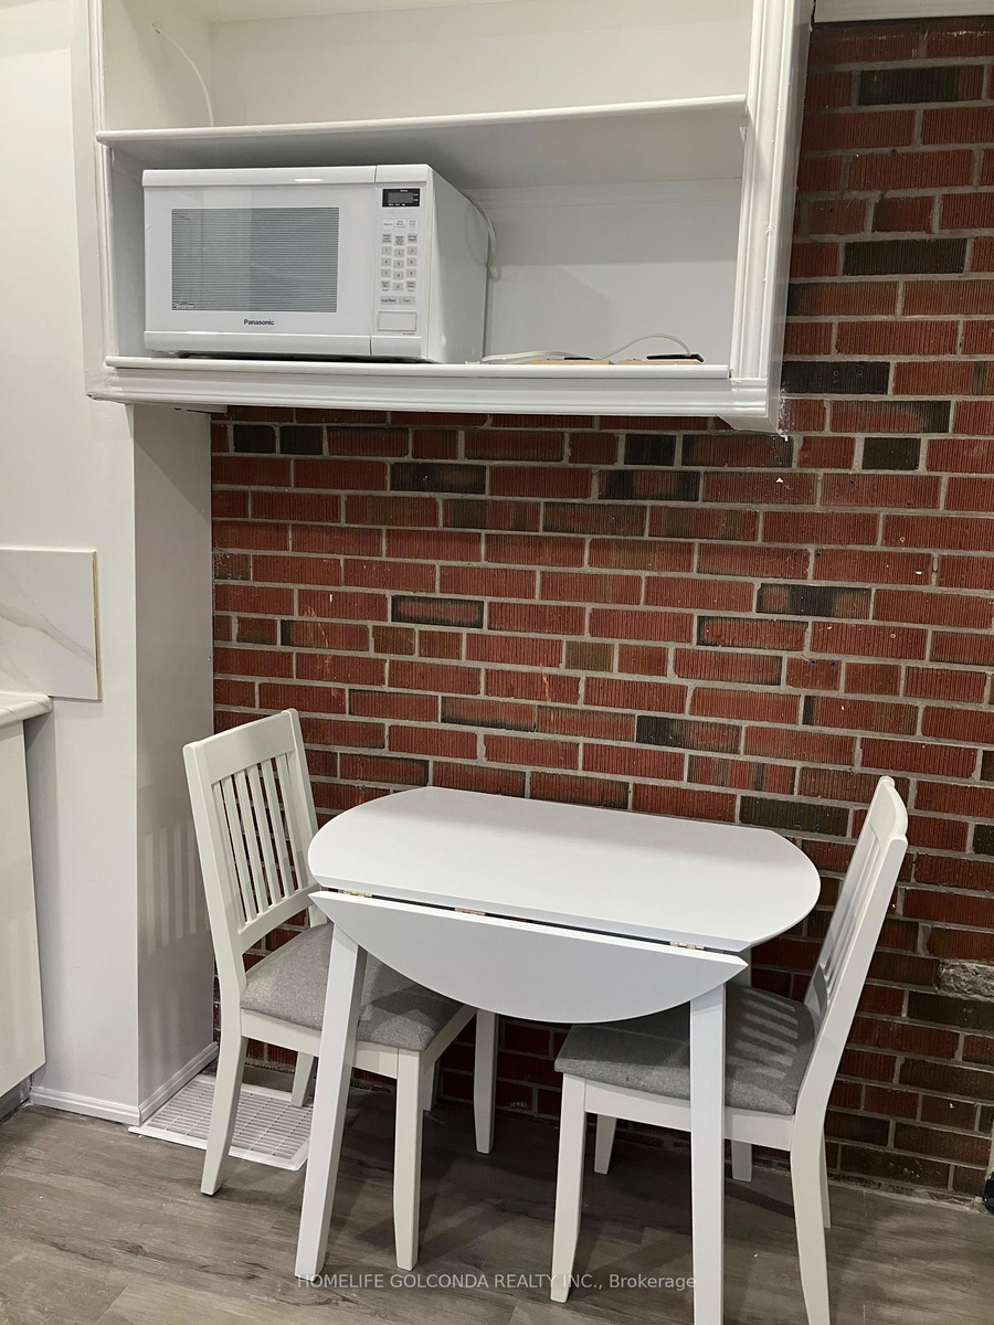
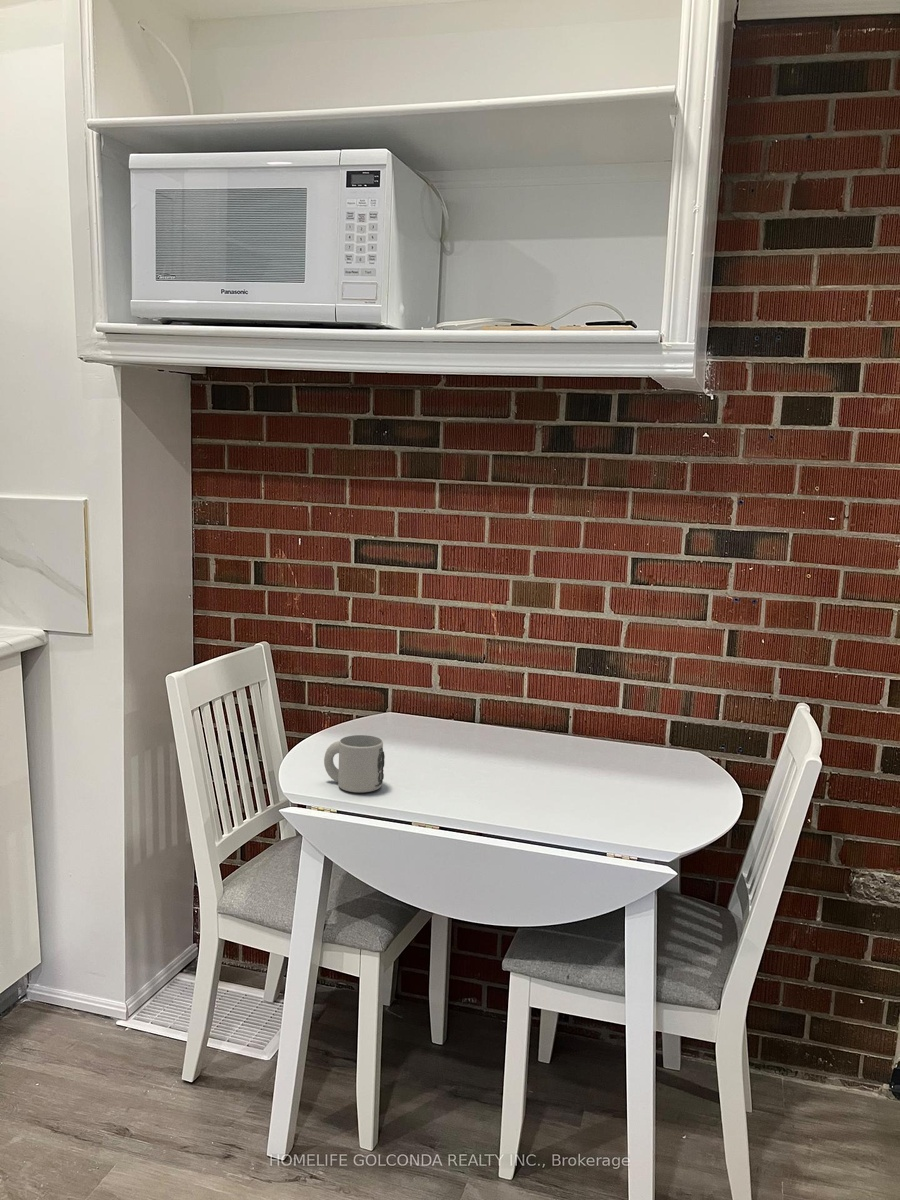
+ mug (353, 762)
